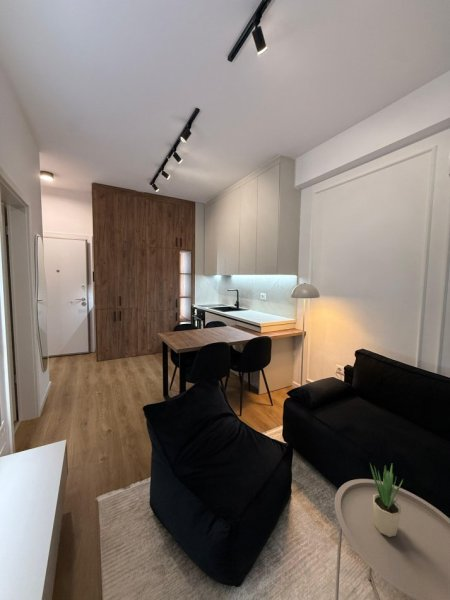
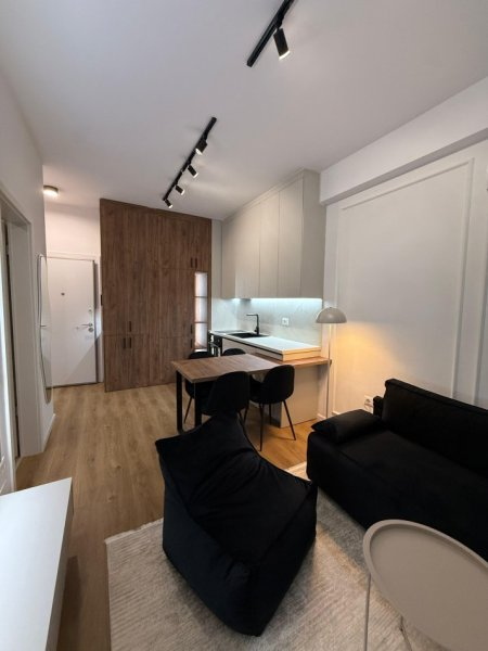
- potted plant (384, 492)
